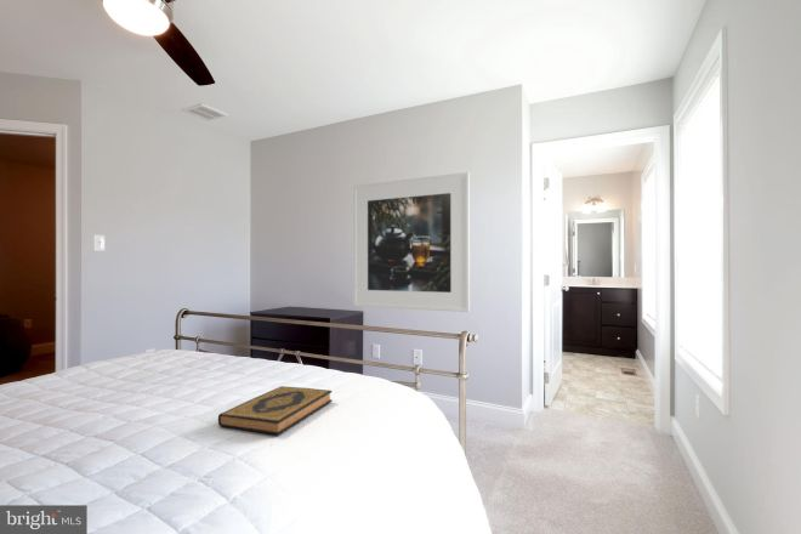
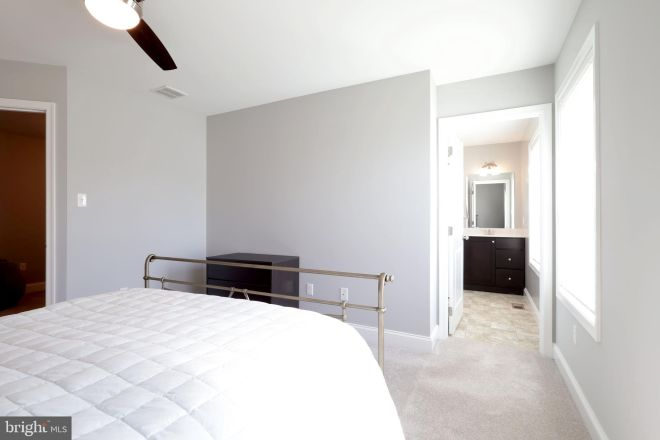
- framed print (407, 244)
- hardback book (279, 407)
